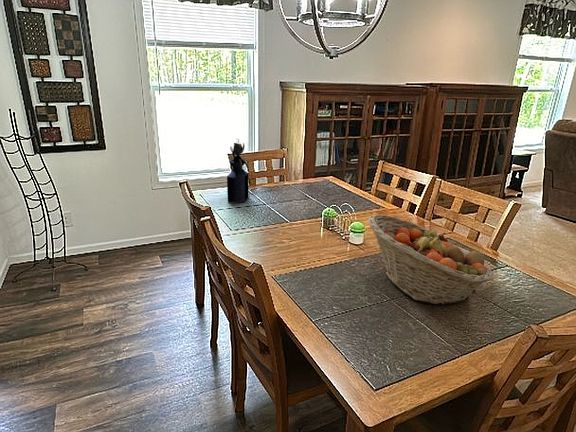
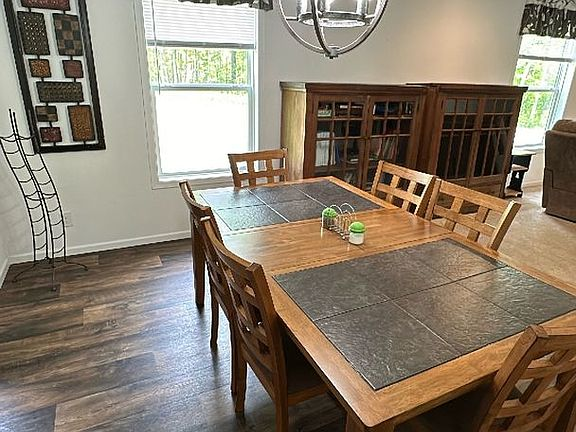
- fruit basket (424, 253)
- vase (237, 169)
